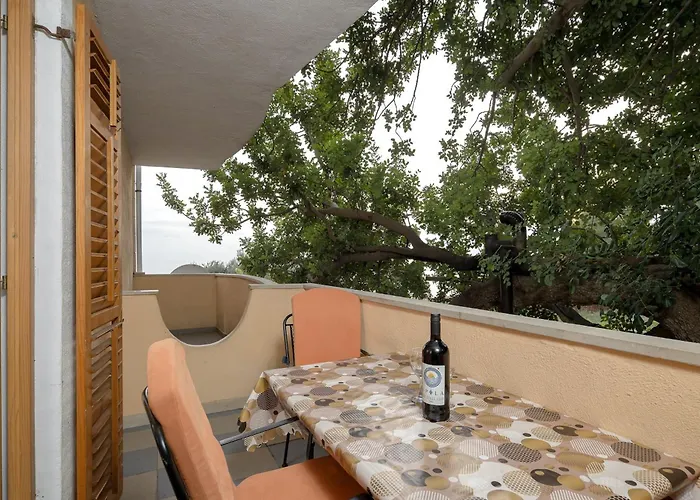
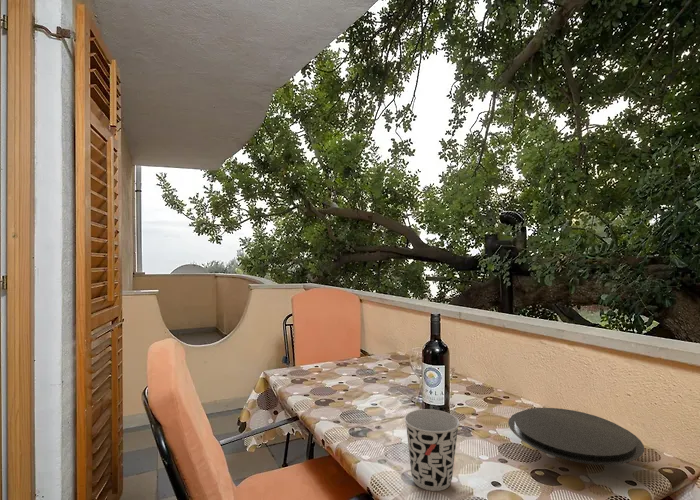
+ cup (431, 449)
+ plate (571, 439)
